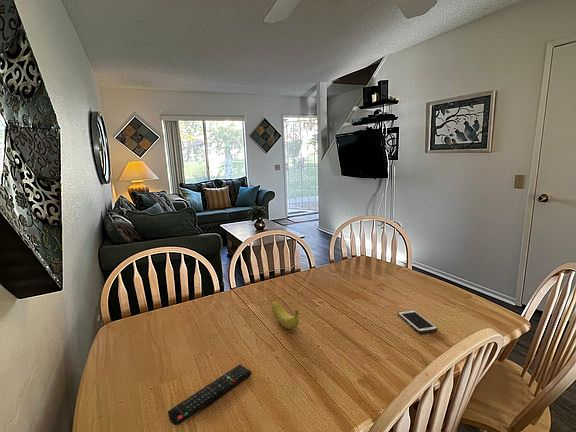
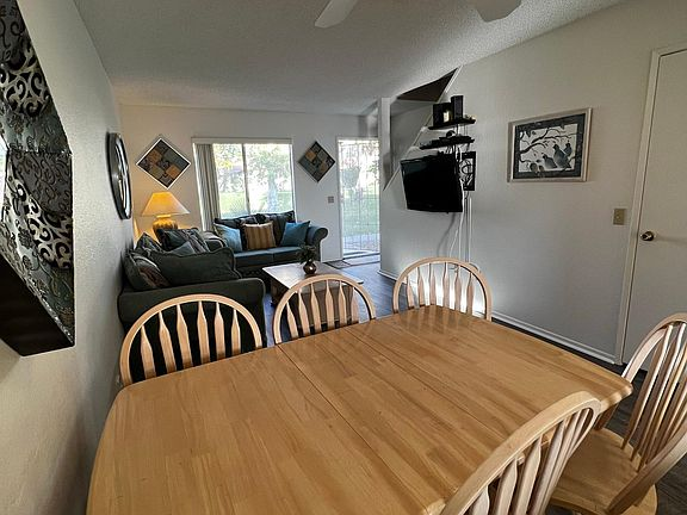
- fruit (285, 312)
- remote control (212, 392)
- cell phone (416, 320)
